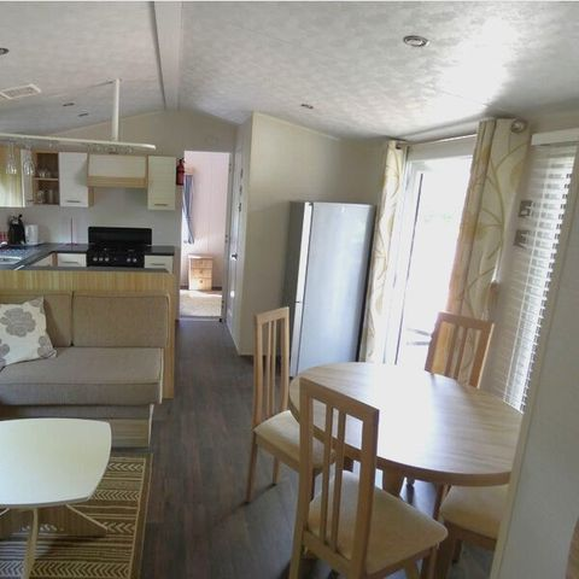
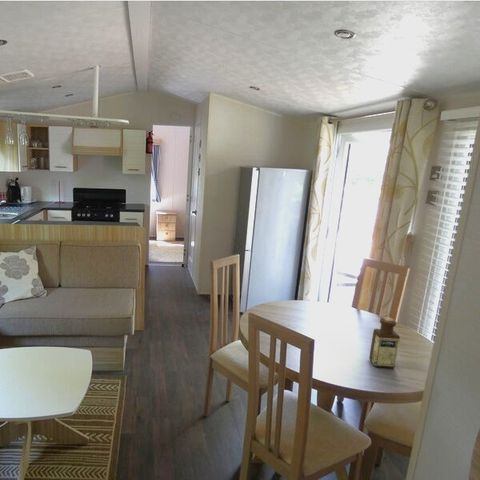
+ bottle (385, 341)
